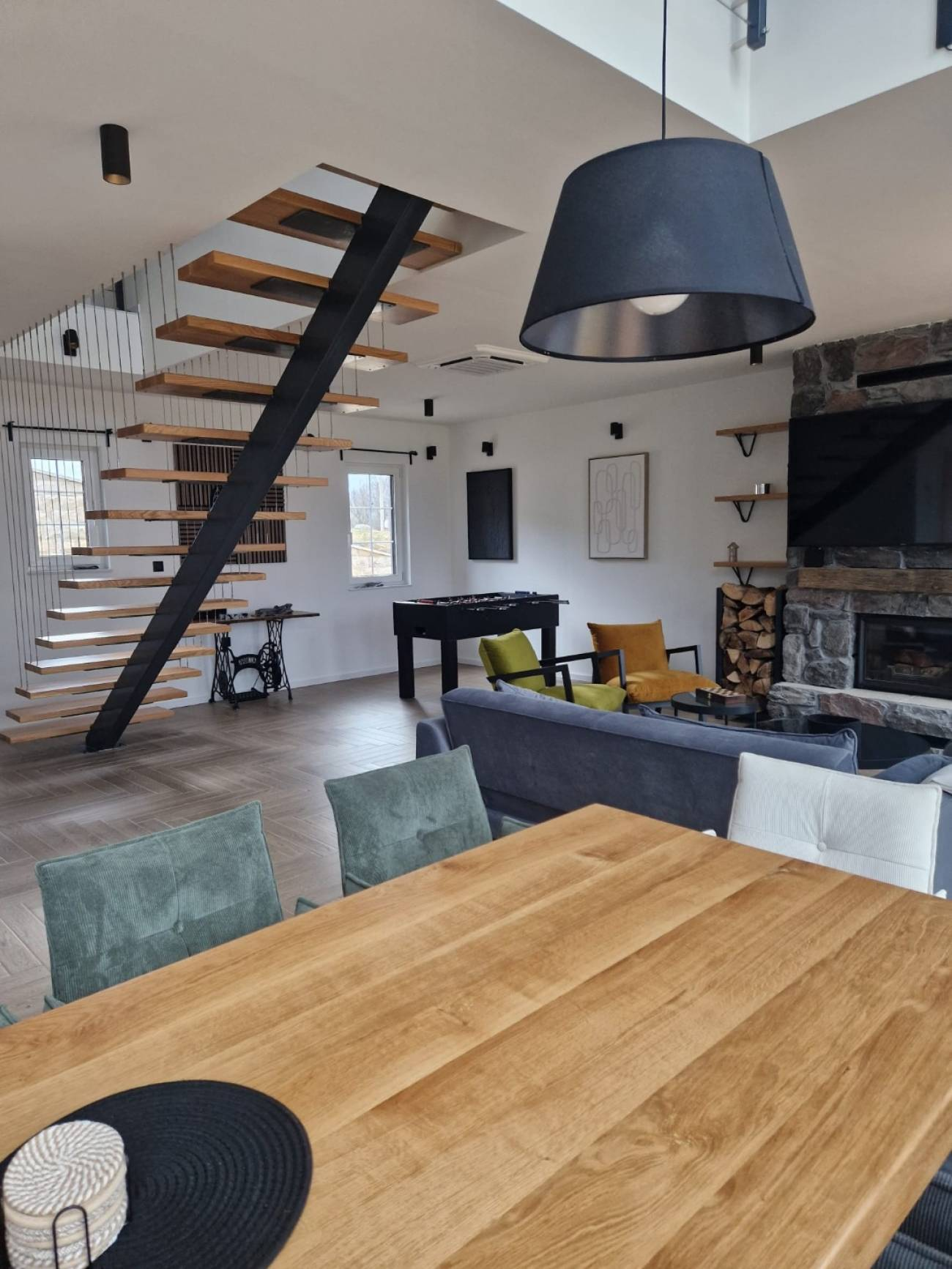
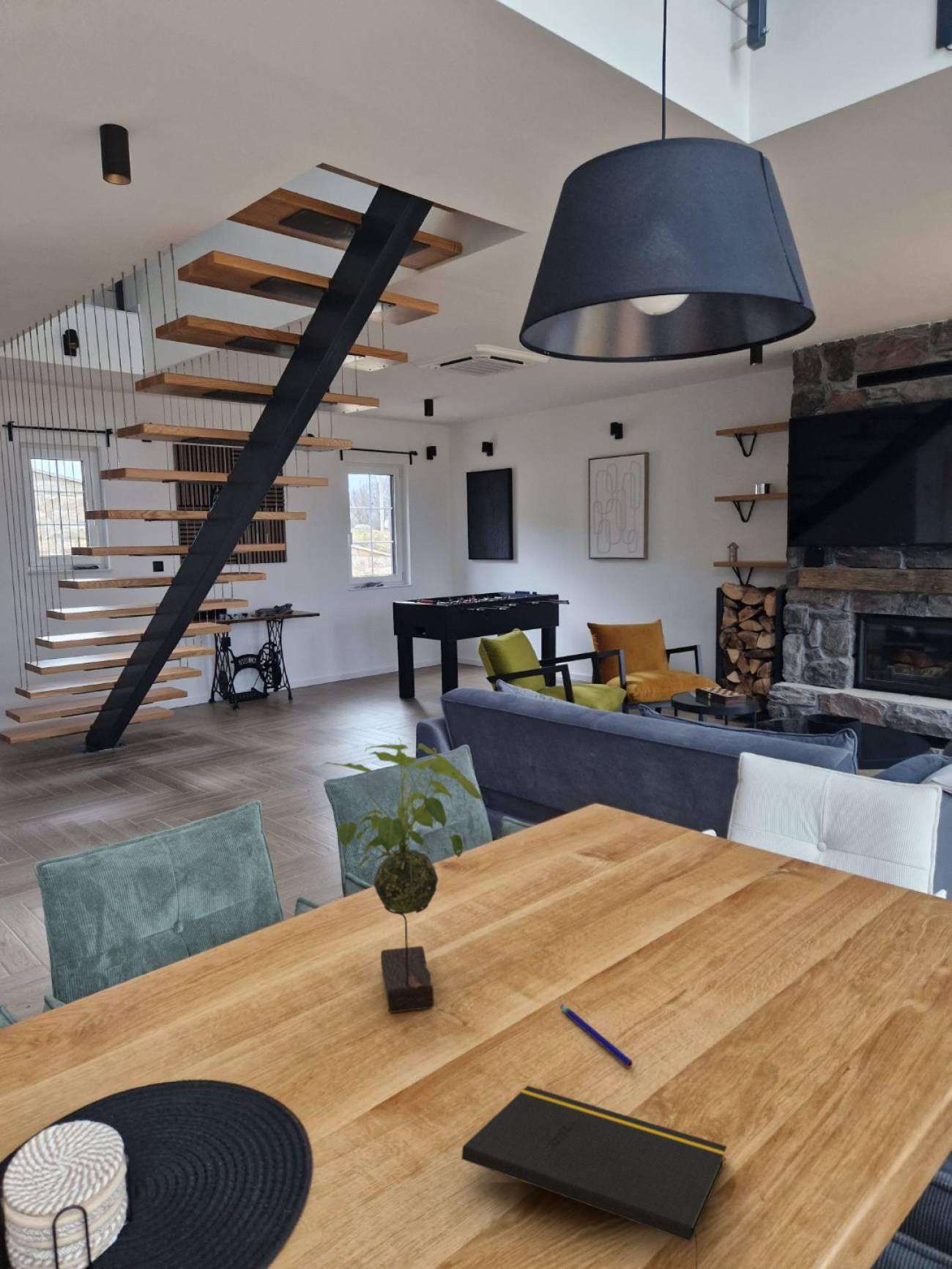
+ notepad (597, 1153)
+ plant (405, 860)
+ pen (594, 1033)
